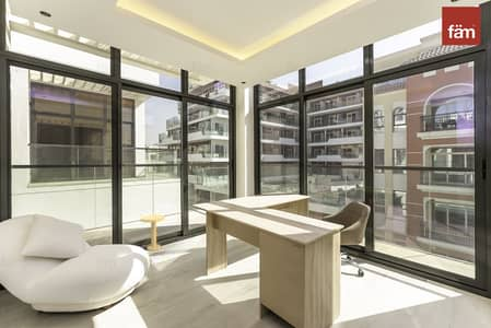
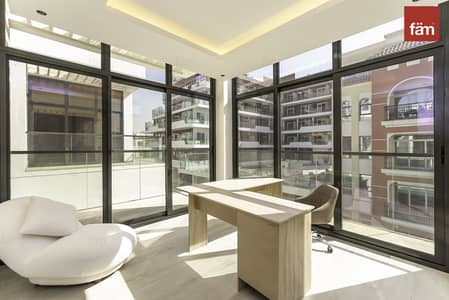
- side table (153, 233)
